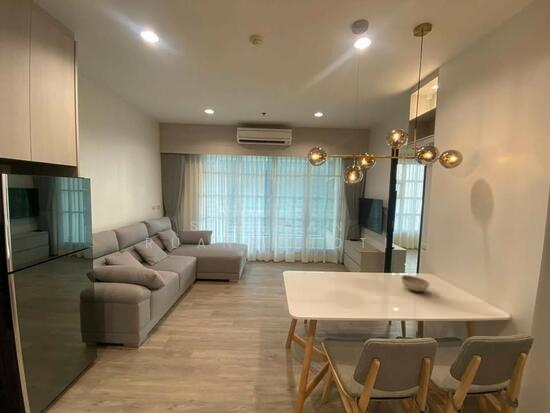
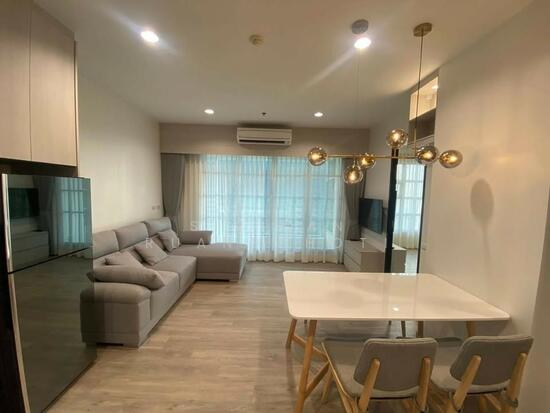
- decorative bowl (414, 284)
